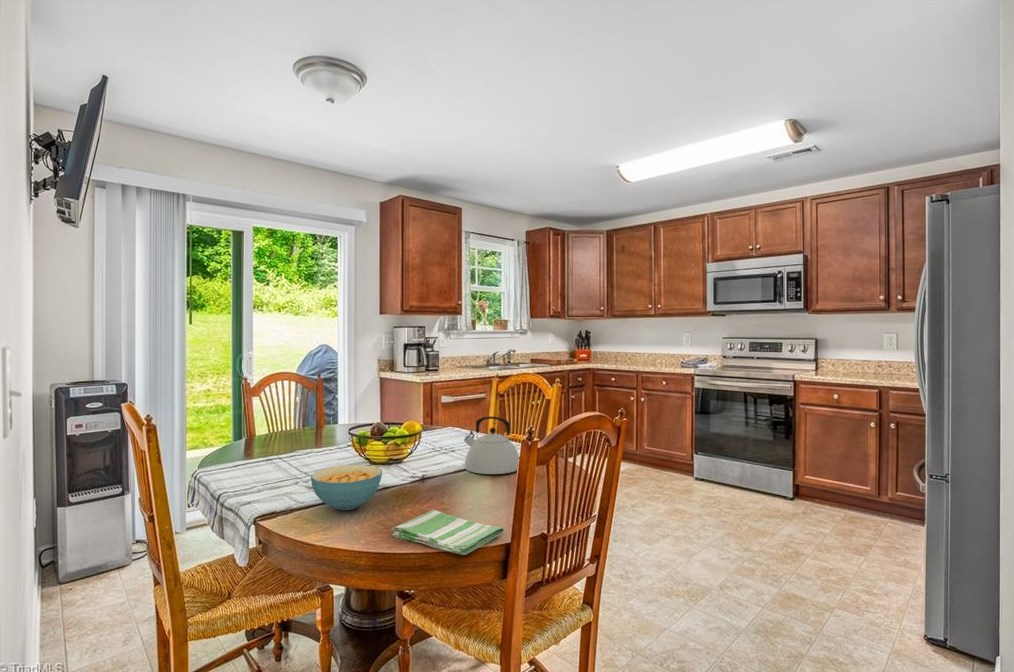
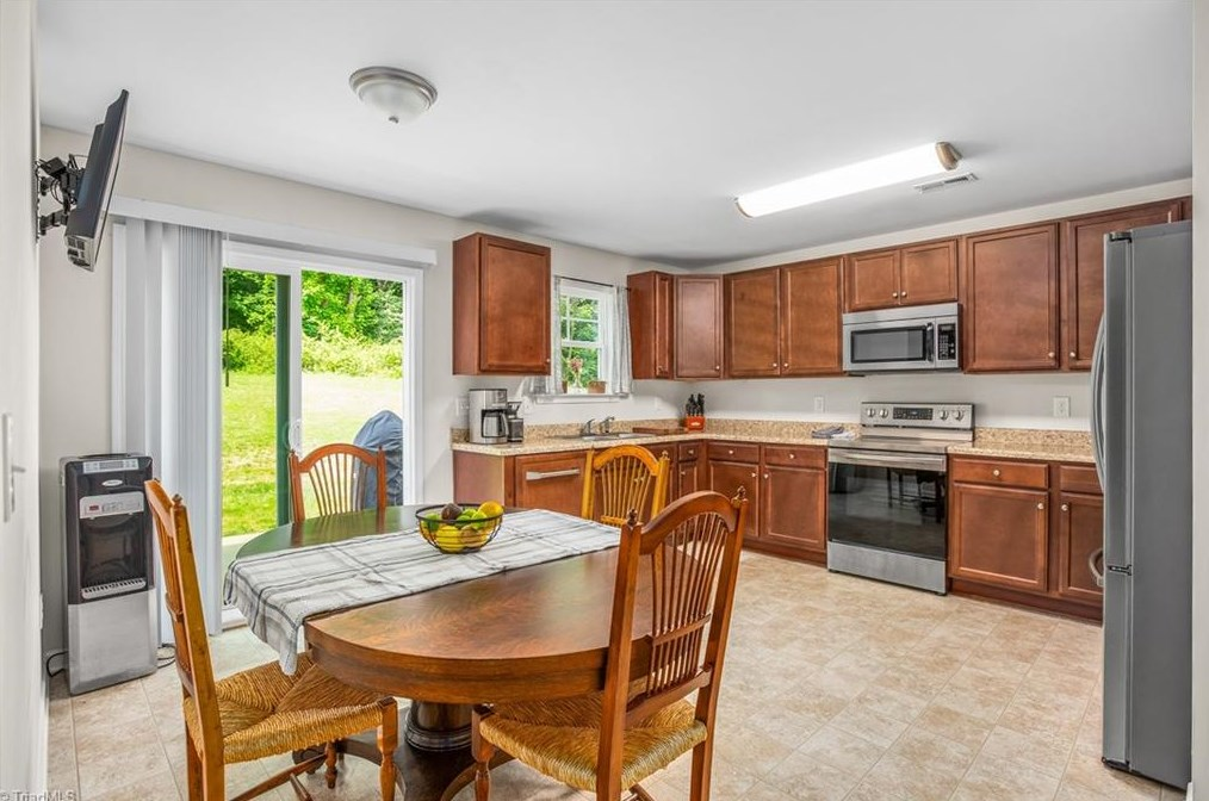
- kettle (491, 441)
- cereal bowl (347, 490)
- dish towel (447, 530)
